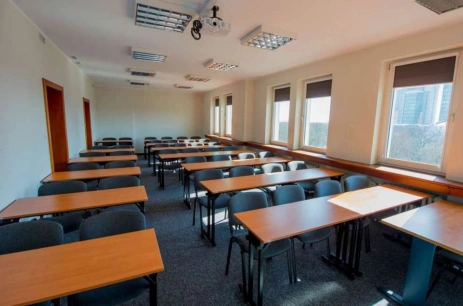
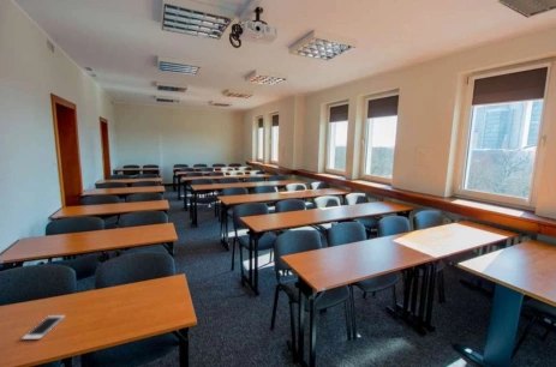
+ cell phone (44, 326)
